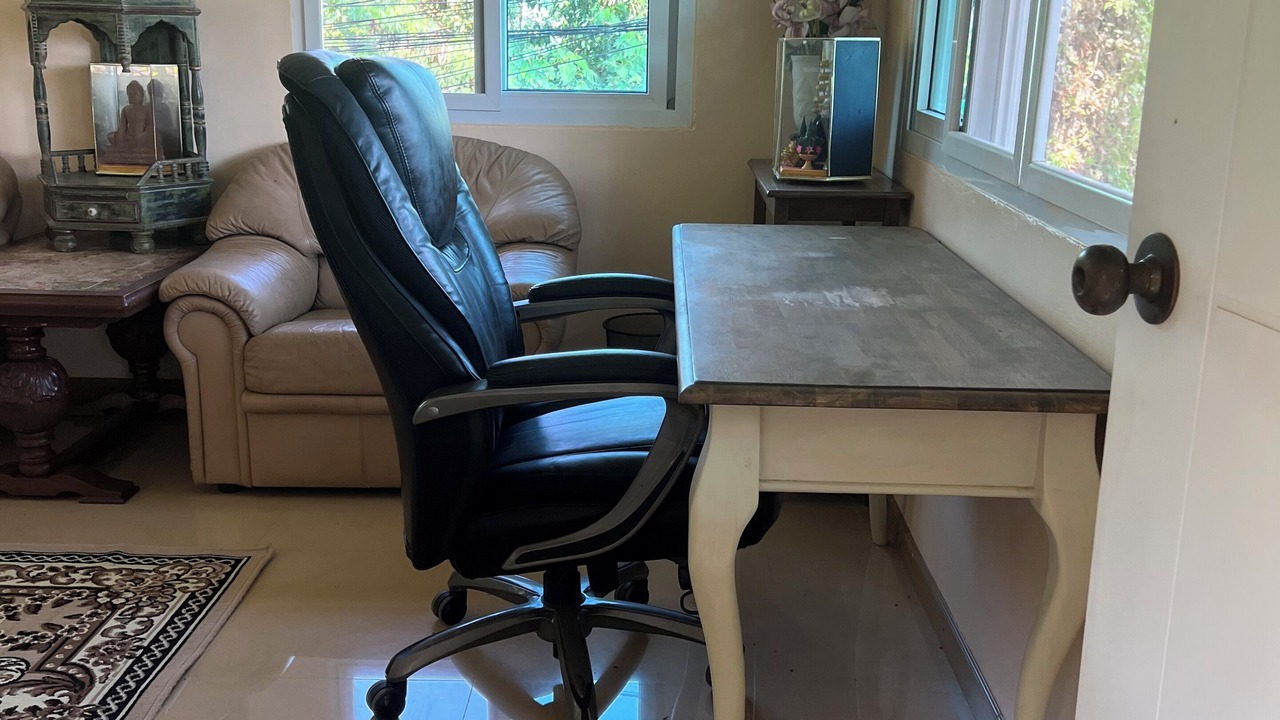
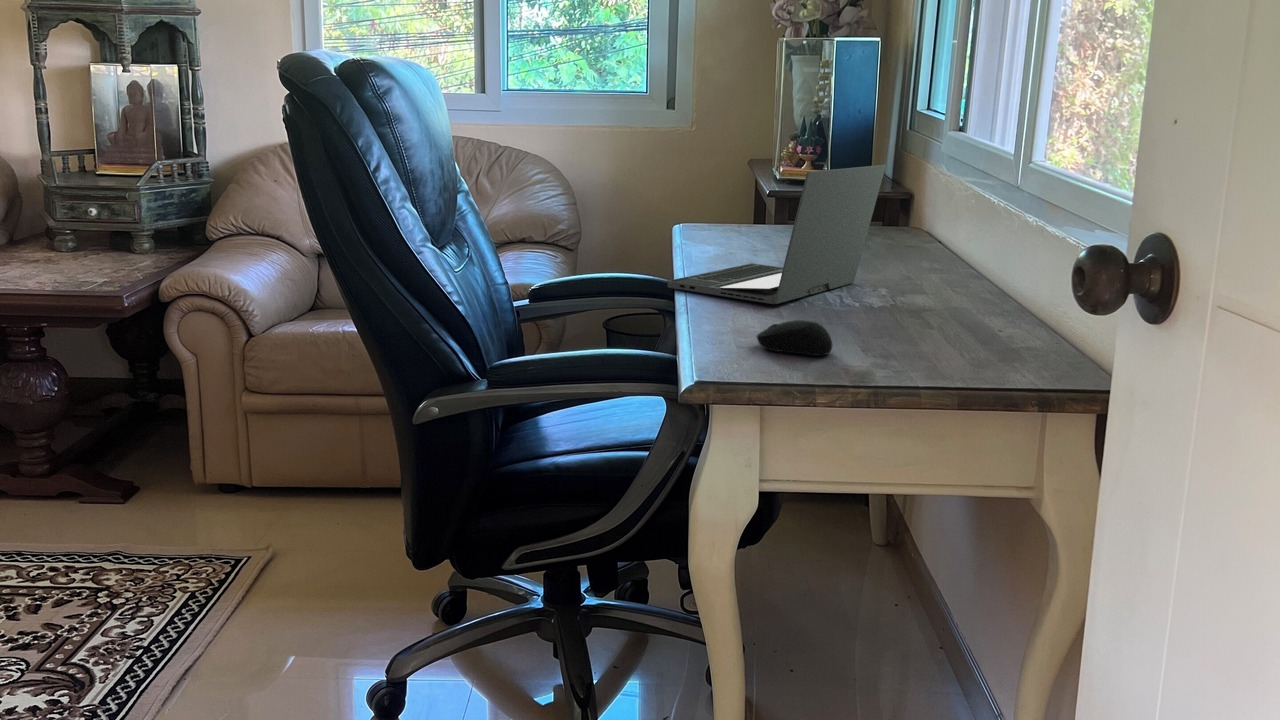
+ computer mouse (794, 334)
+ laptop (792, 230)
